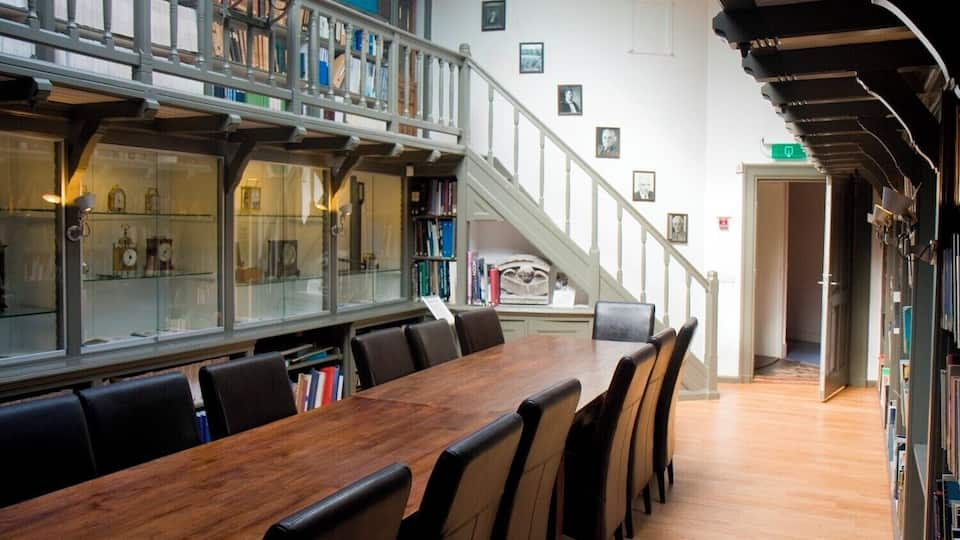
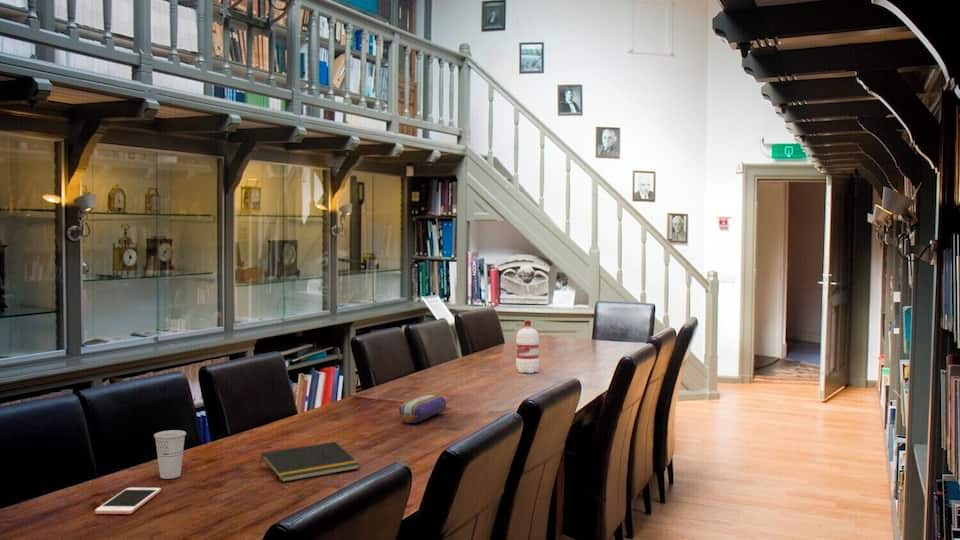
+ cell phone (129, 500)
+ cup (170, 454)
+ notepad (310, 460)
+ pencil case (423, 407)
+ water bottle (527, 346)
